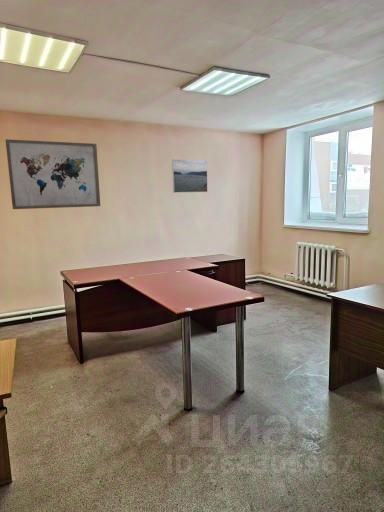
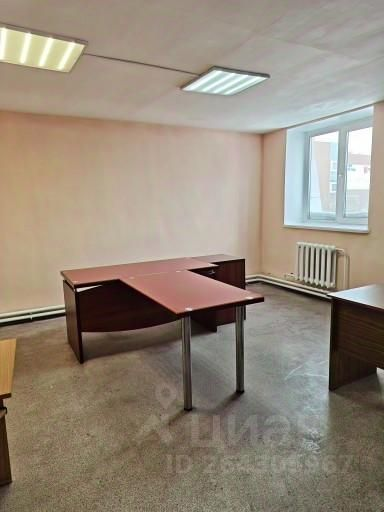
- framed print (190, 176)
- wall art (56, 175)
